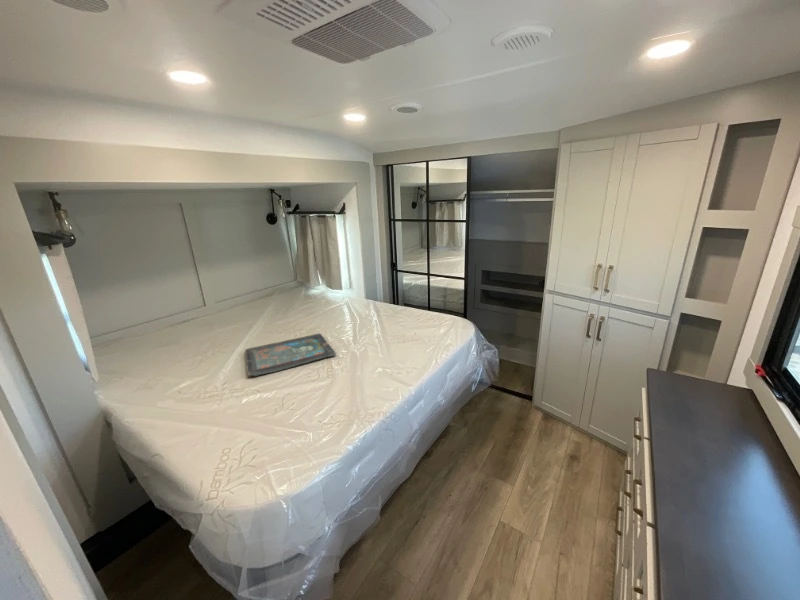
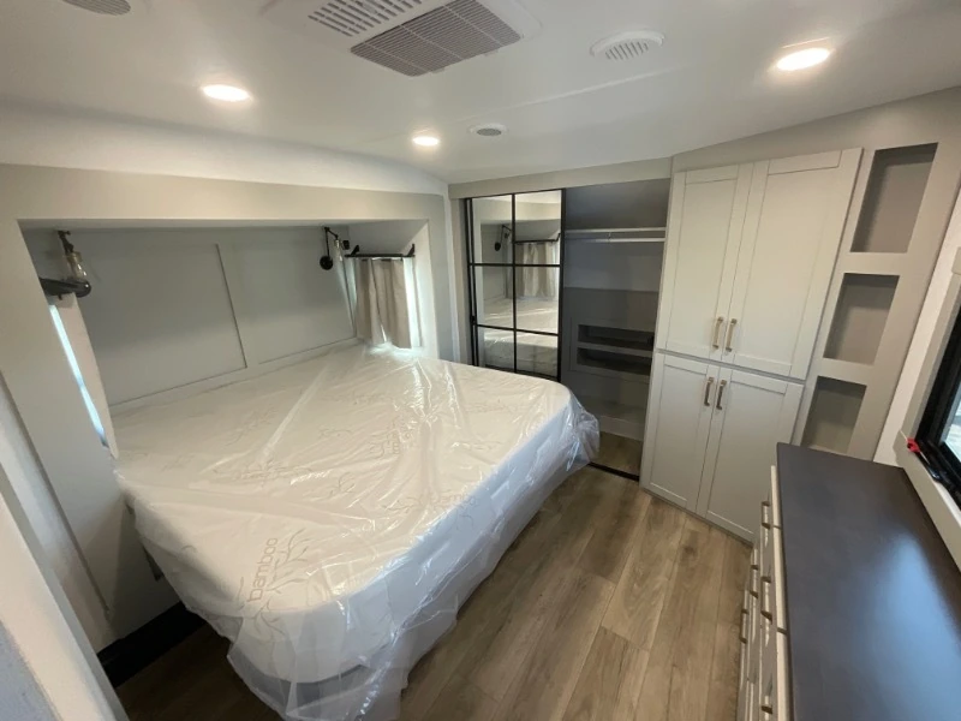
- decorative tray (289, 352)
